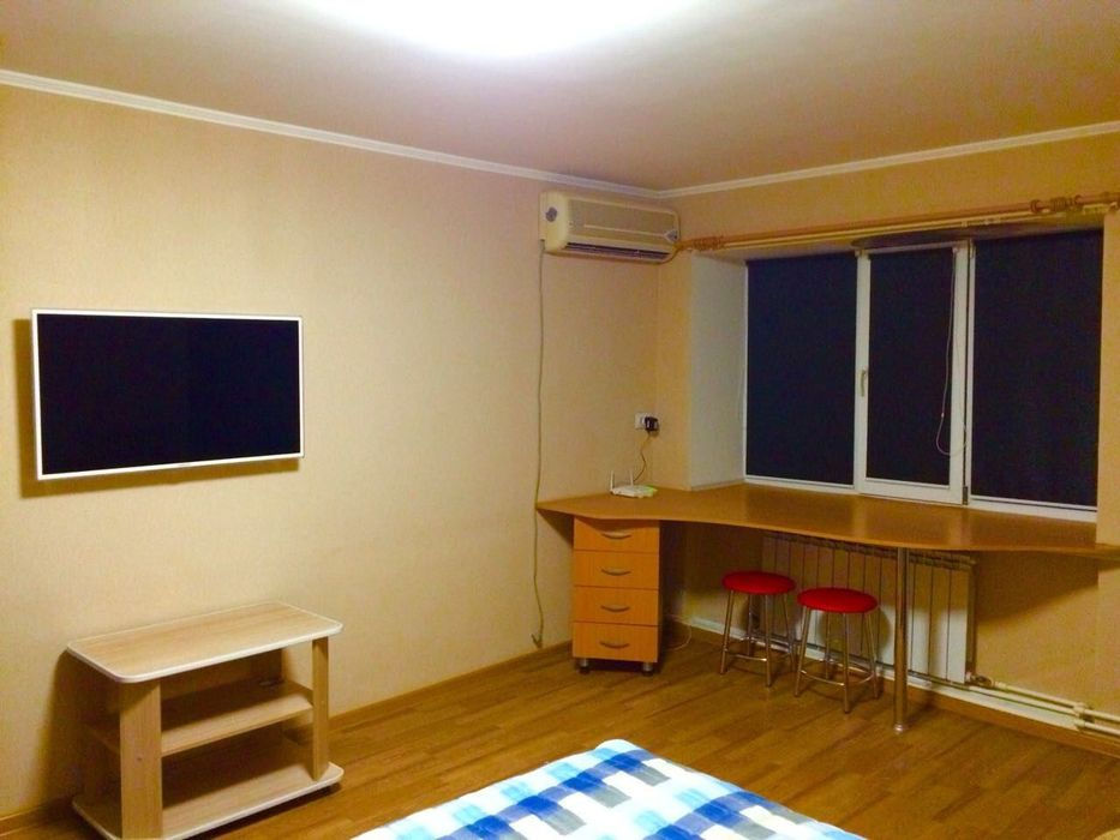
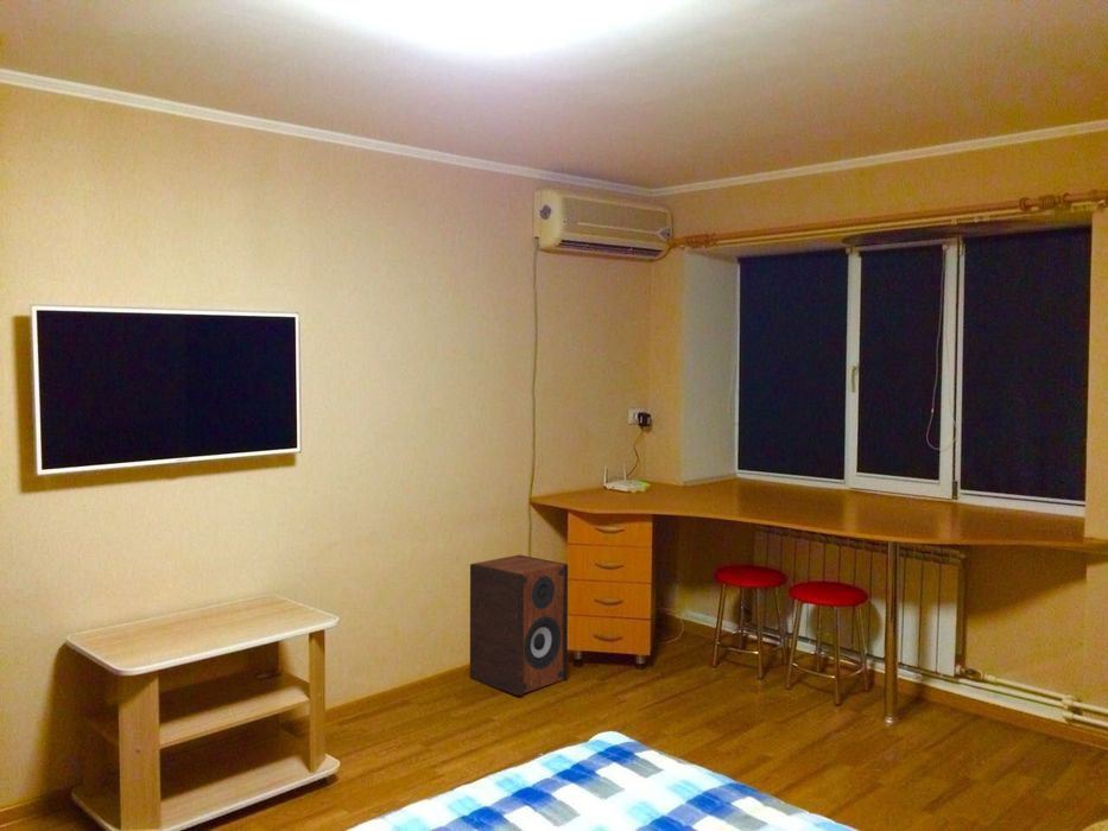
+ speaker (519, 621)
